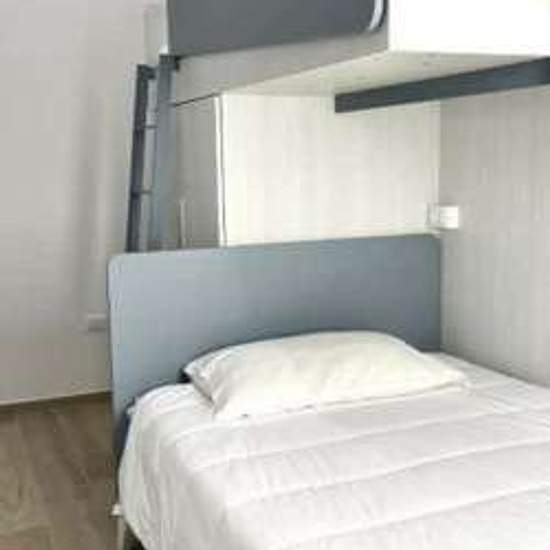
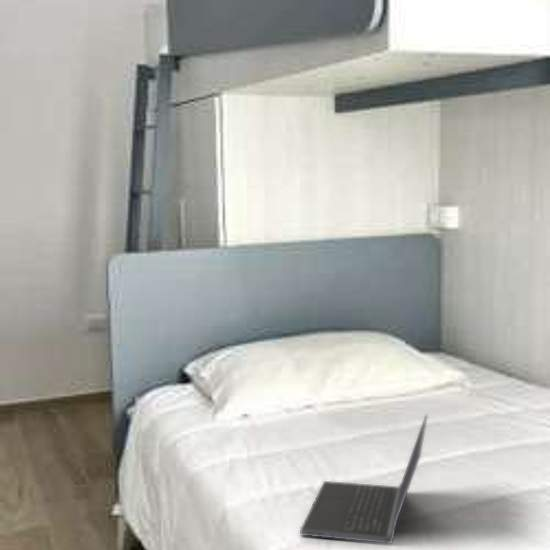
+ laptop computer (367, 484)
